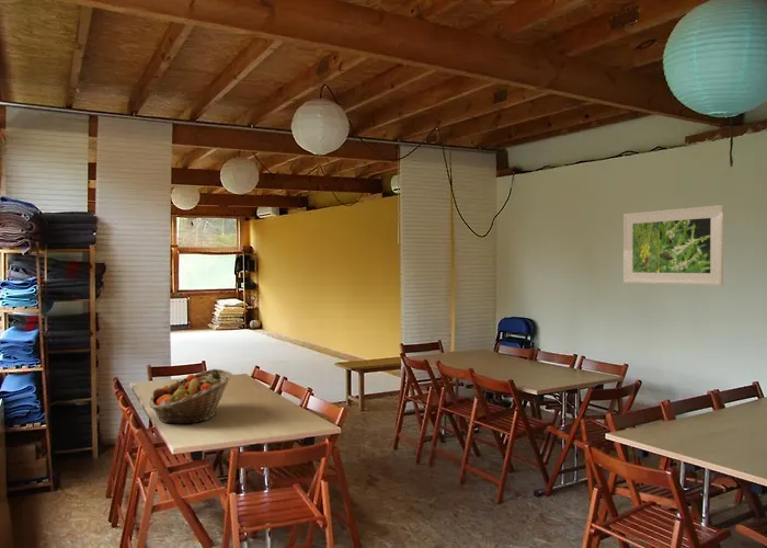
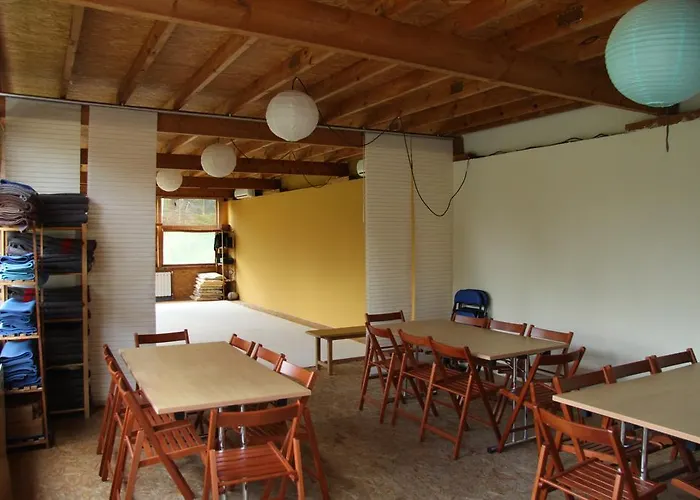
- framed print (669, 247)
- fruit basket (191, 395)
